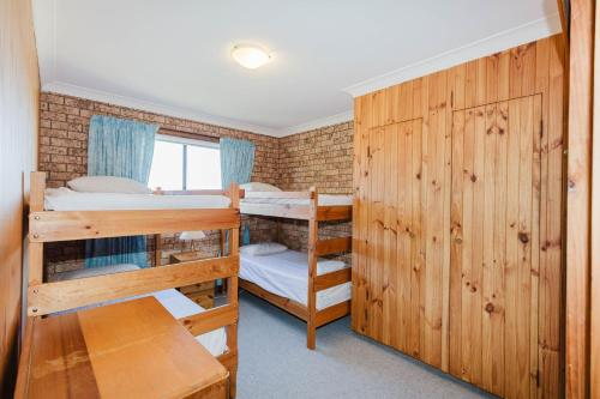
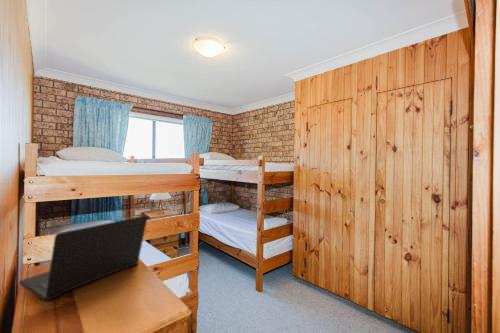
+ laptop (88, 246)
